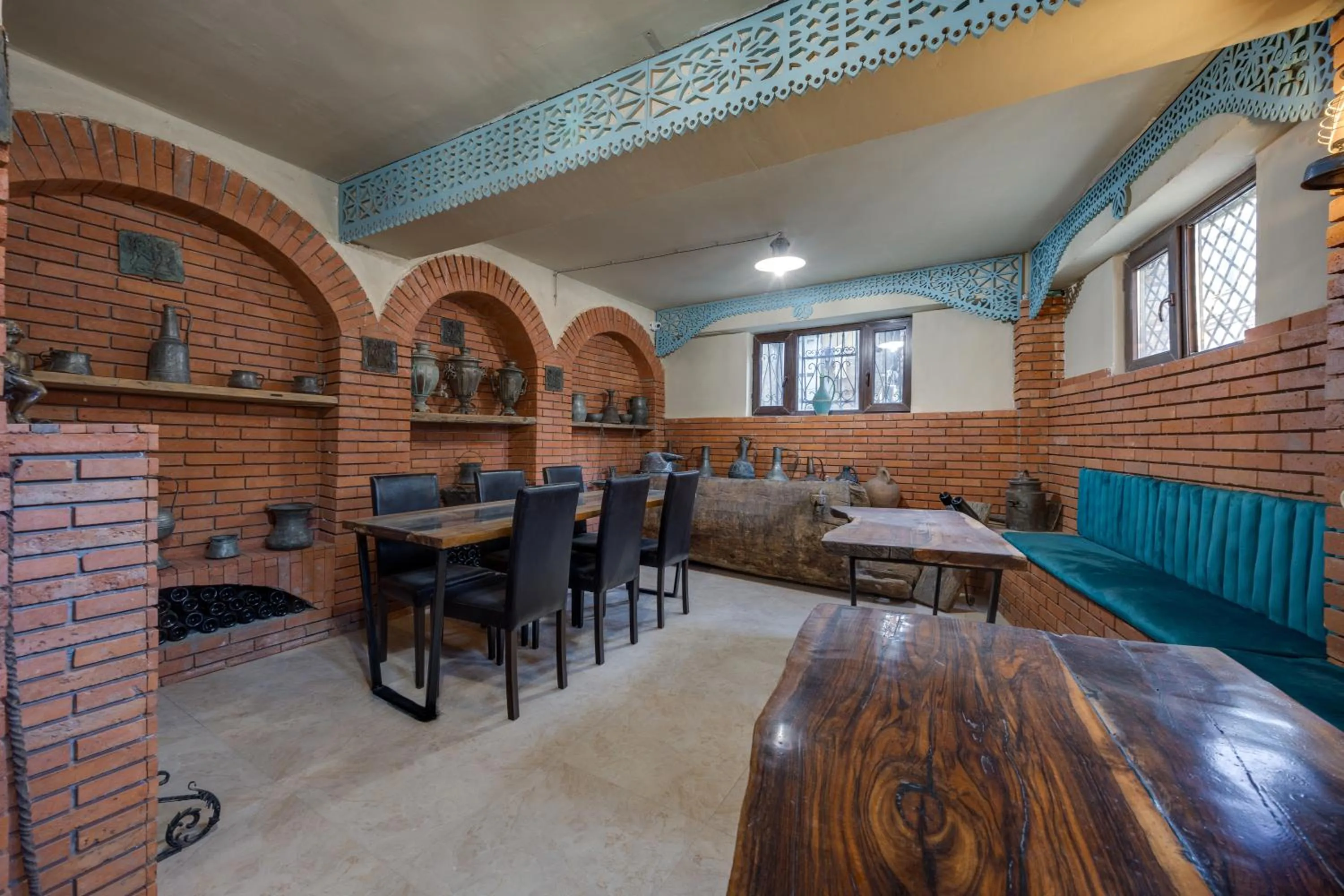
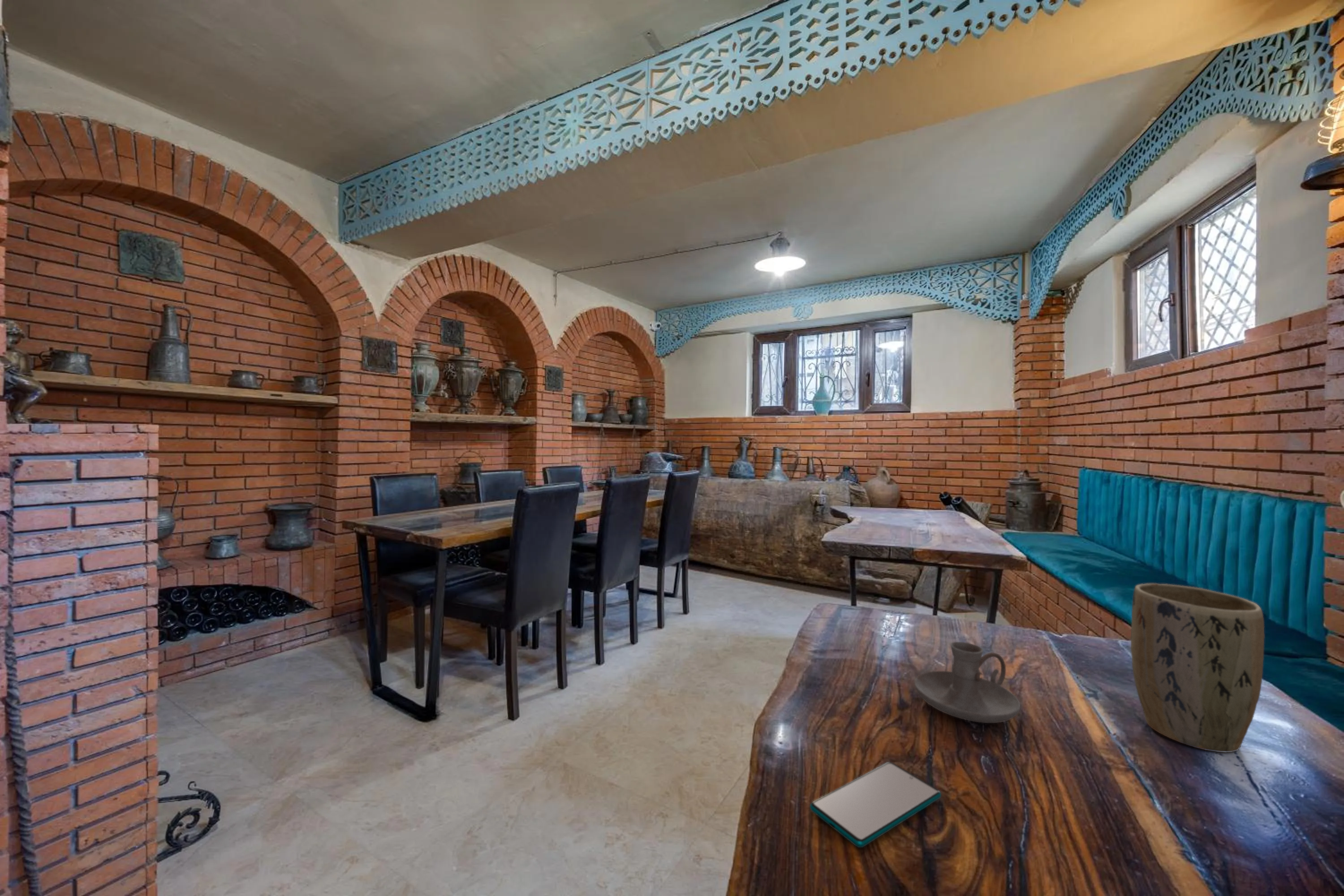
+ plant pot (1192, 664)
+ candle holder (972, 675)
+ smartphone (877, 800)
